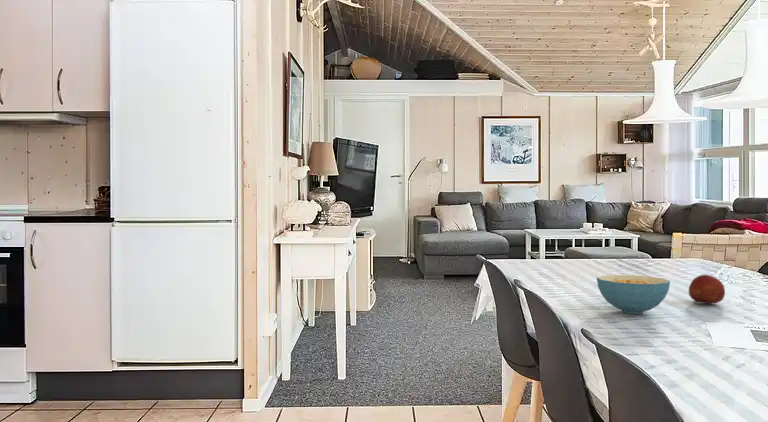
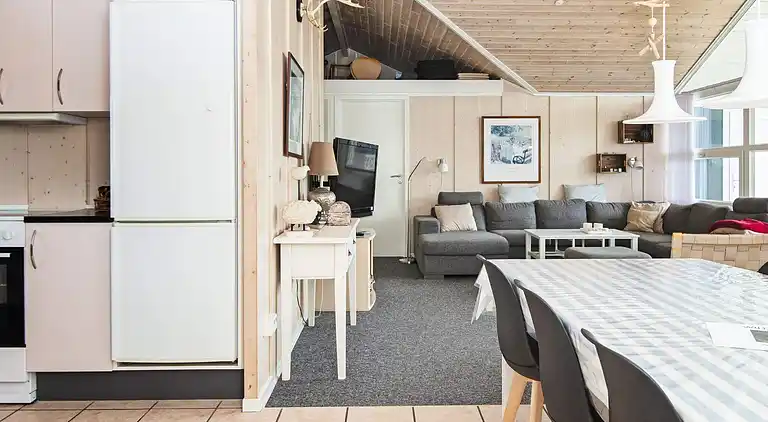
- cereal bowl (632, 295)
- fruit (706, 289)
